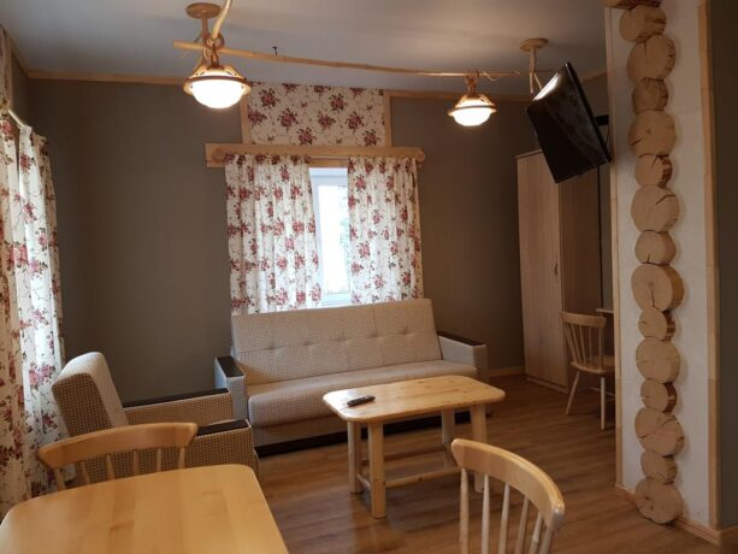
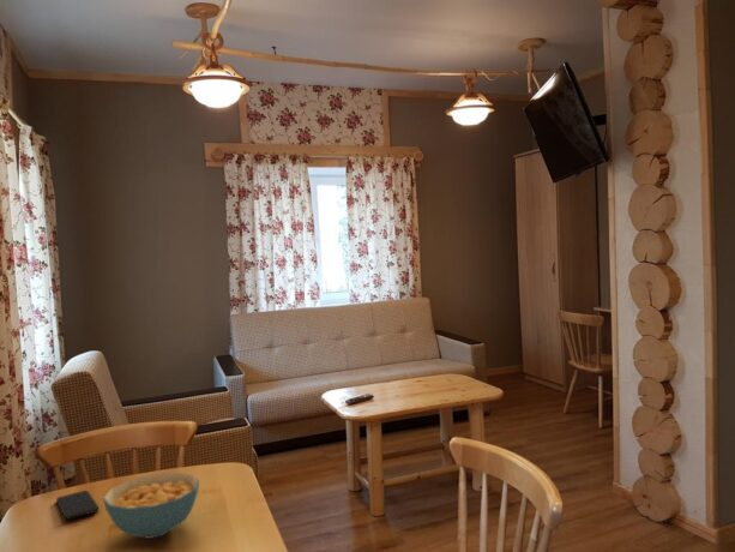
+ cereal bowl (153, 510)
+ smartphone (77, 504)
